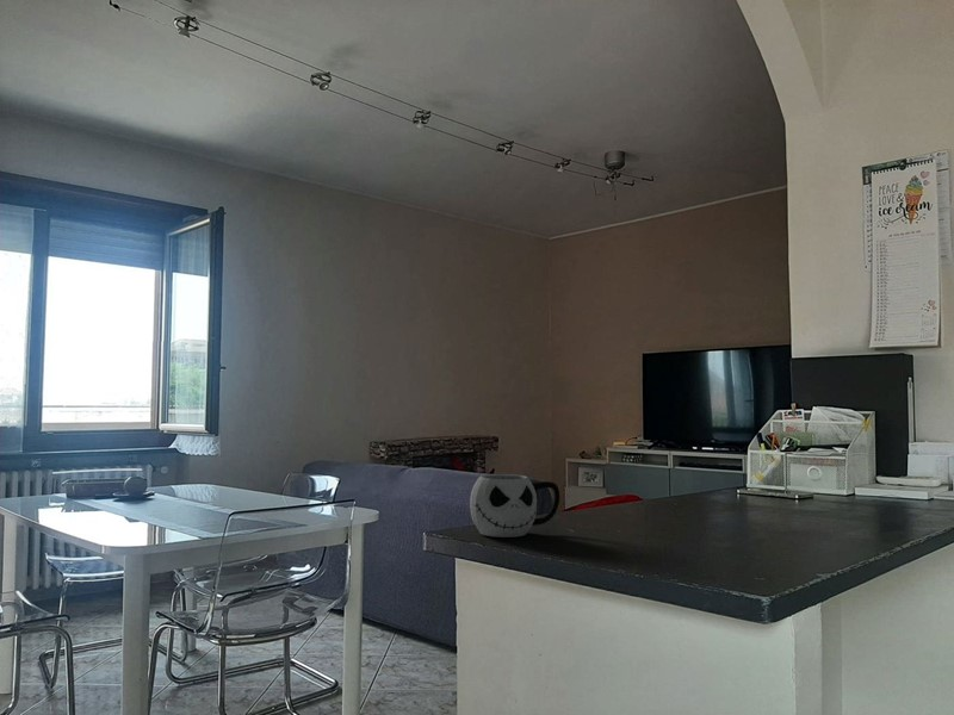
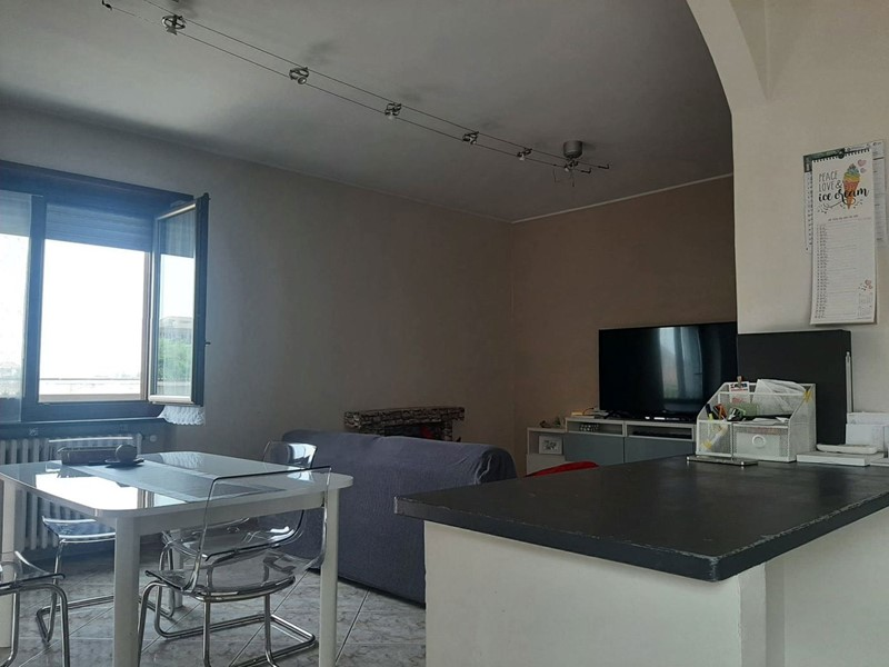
- mug (515, 504)
